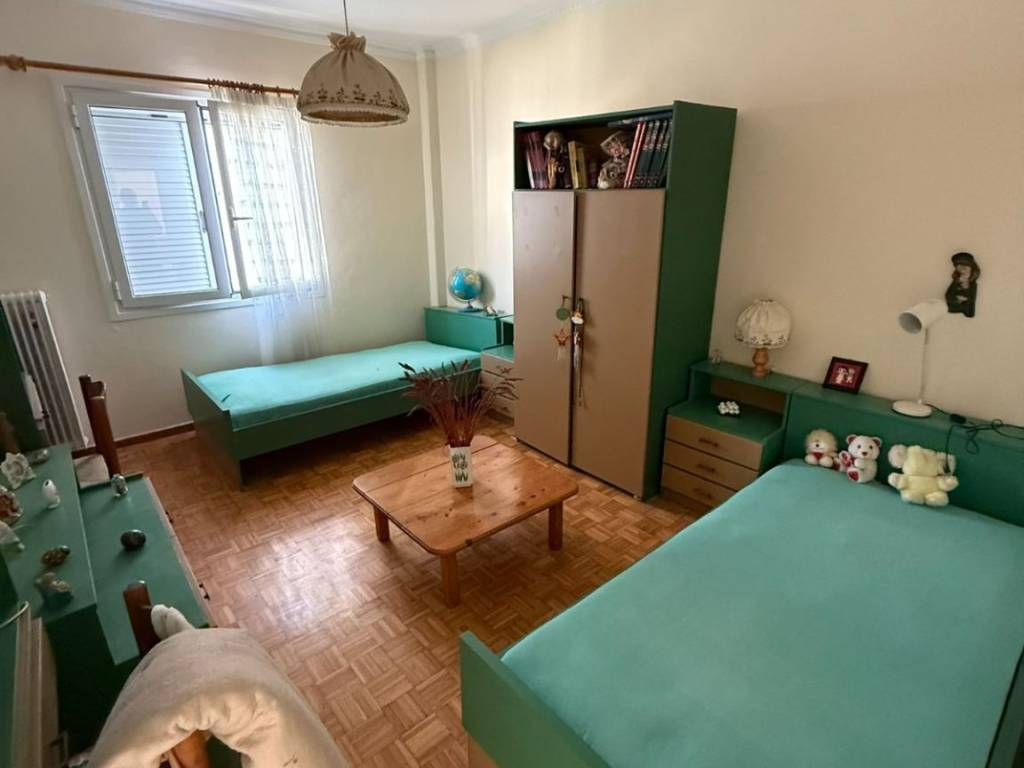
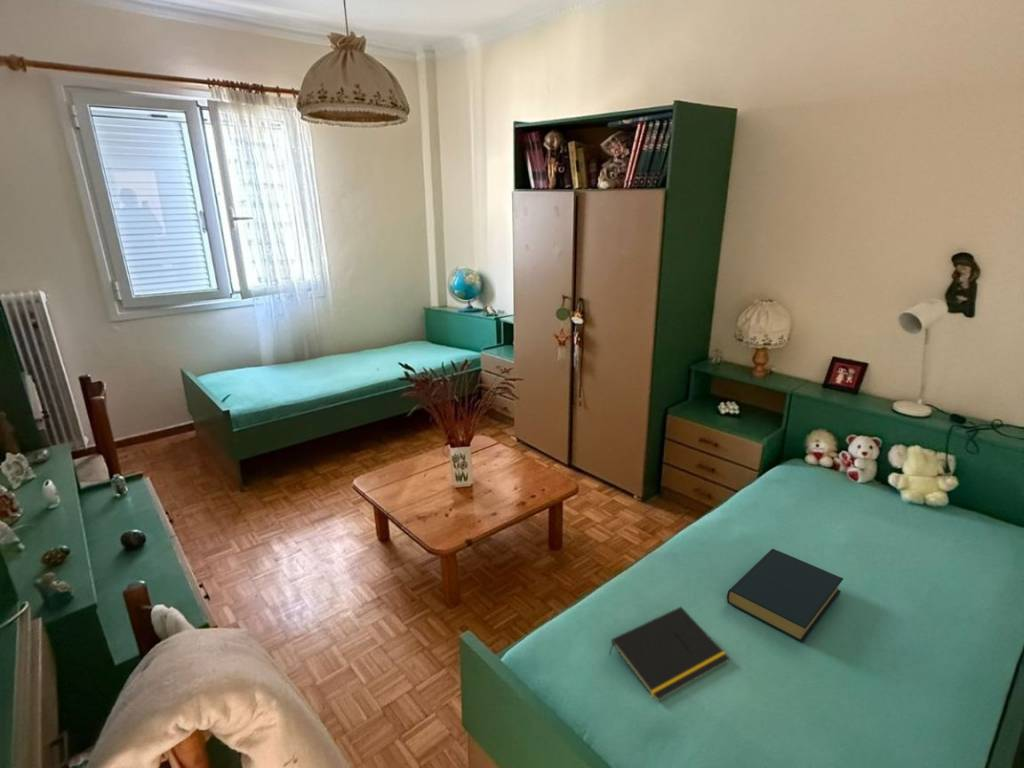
+ hardback book (785, 590)
+ notepad (670, 650)
